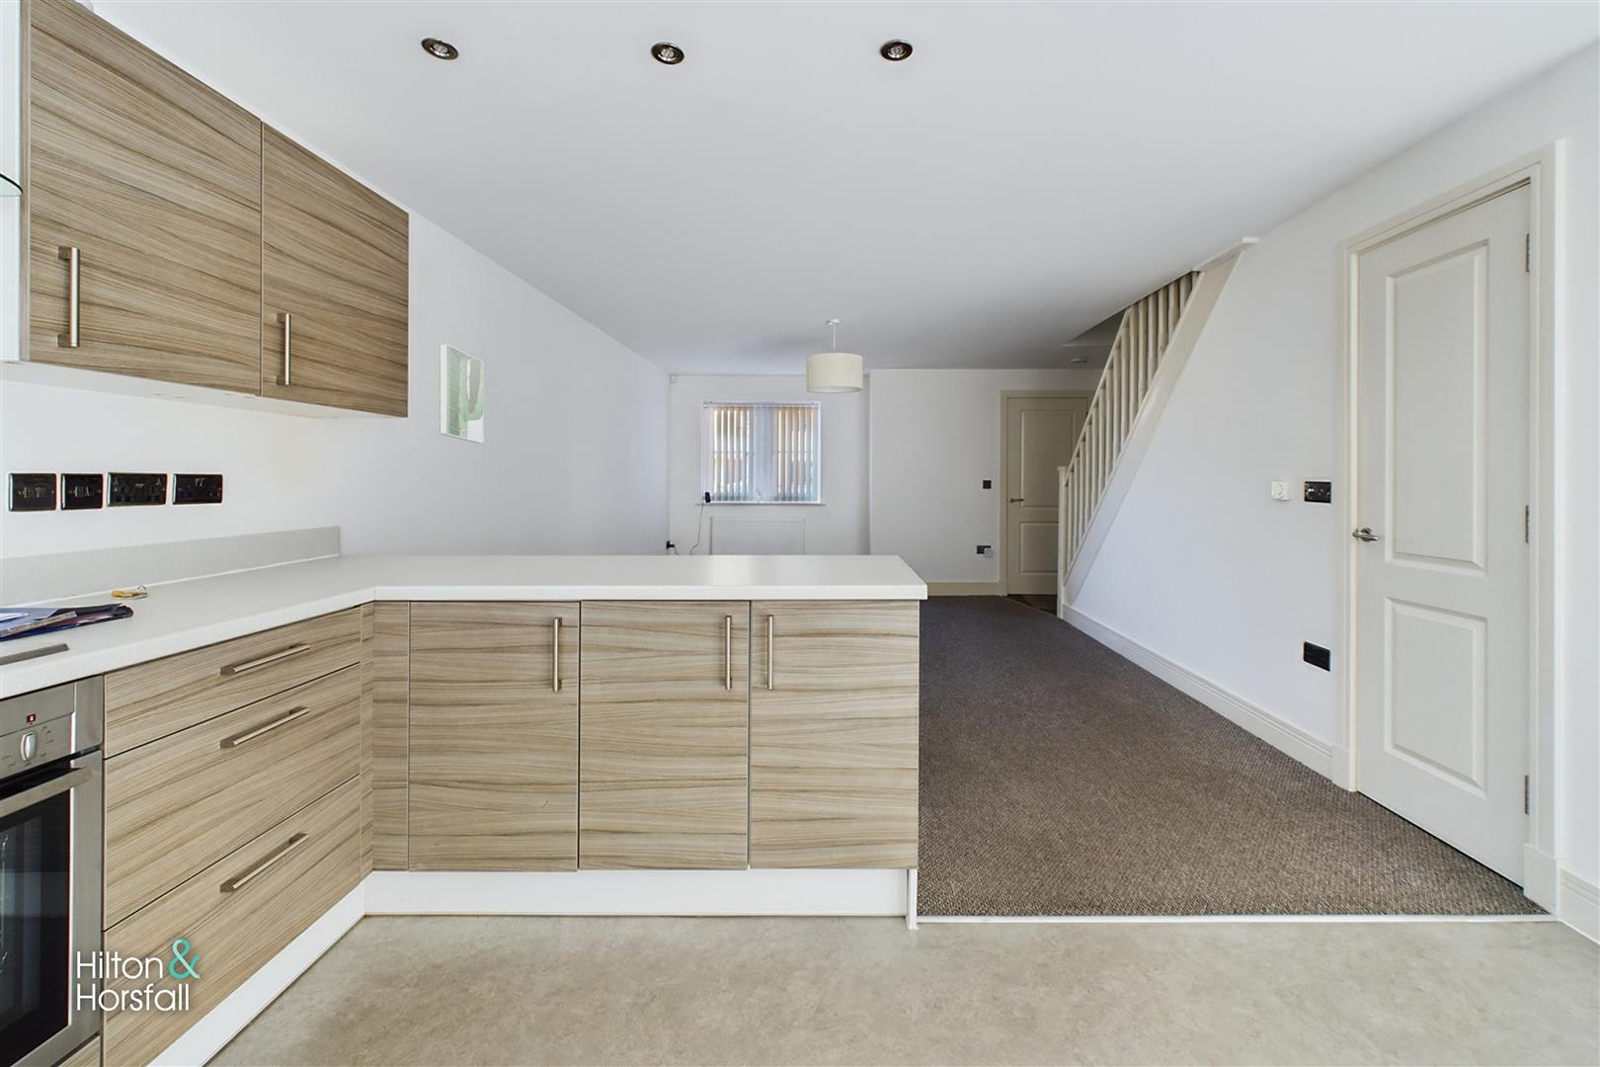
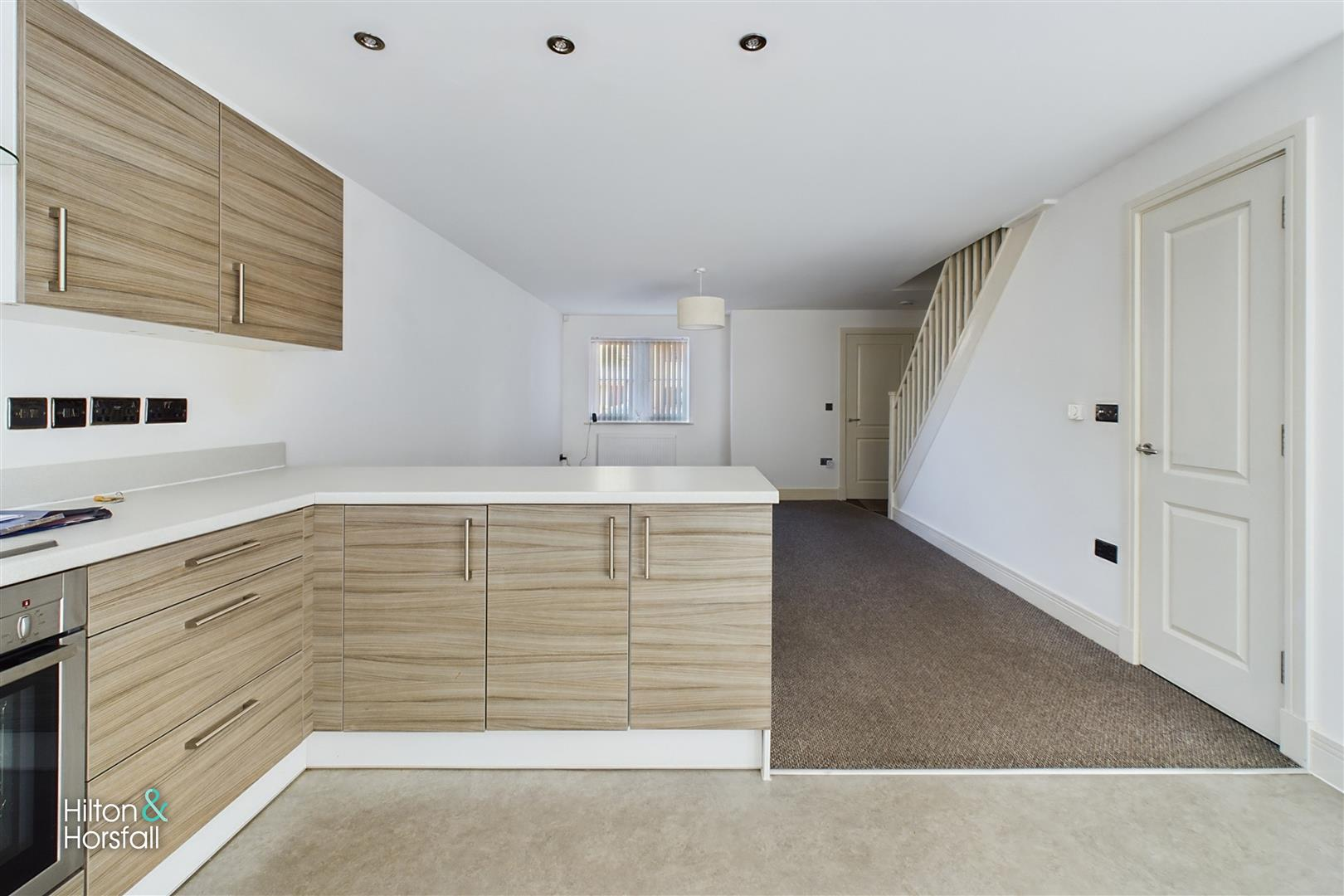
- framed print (462, 395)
